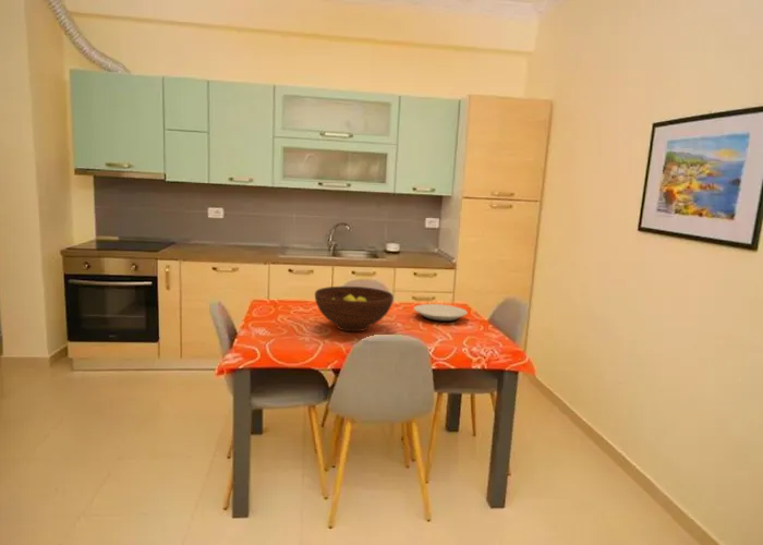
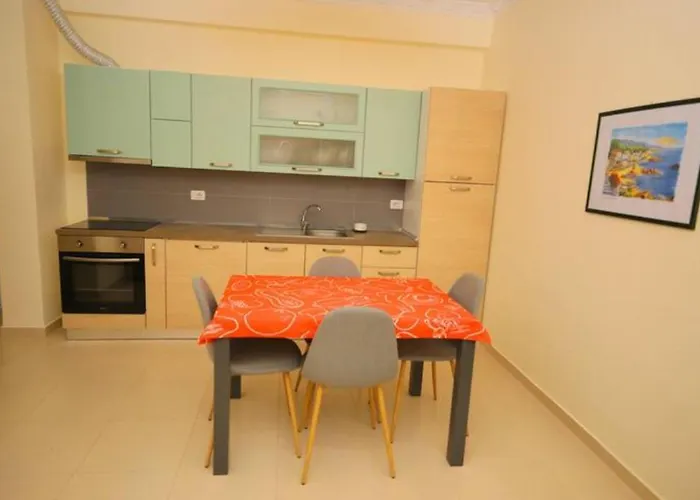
- fruit bowl (353, 311)
- plate (439, 314)
